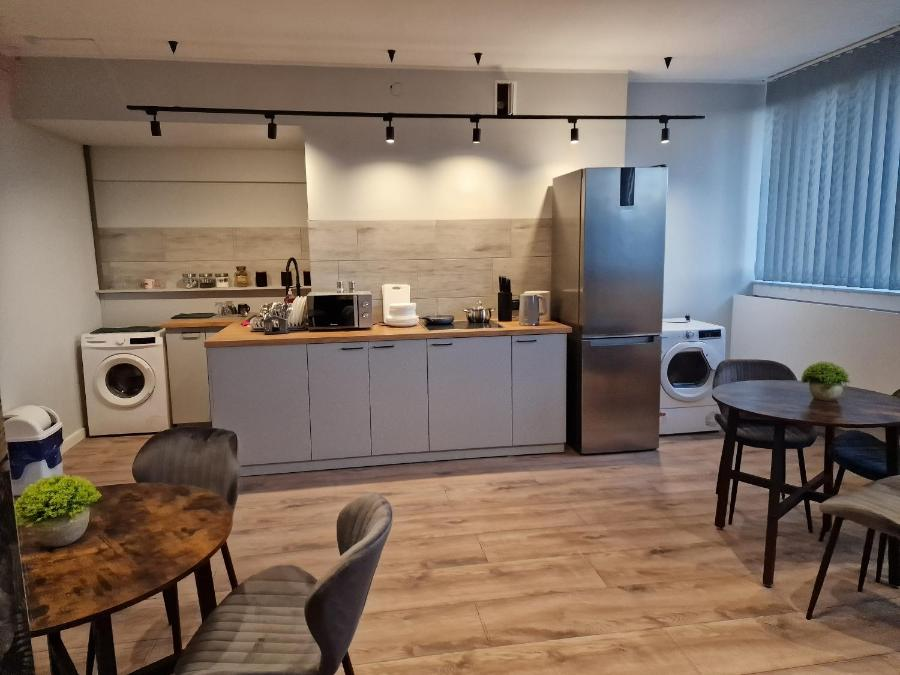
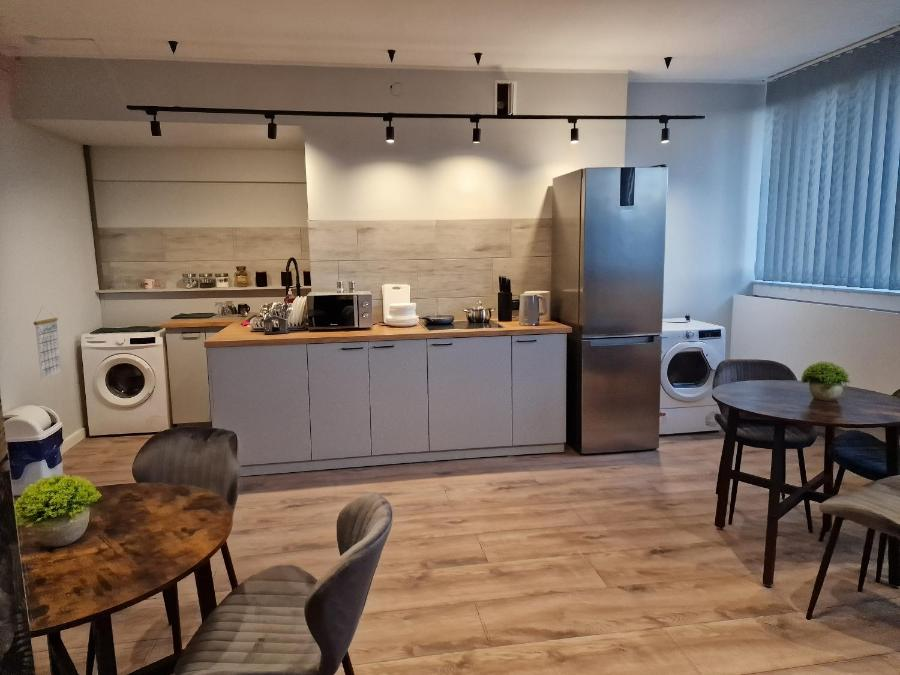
+ calendar (48, 341)
